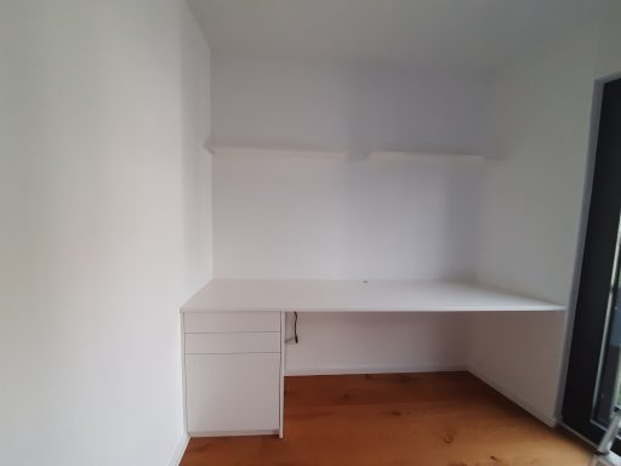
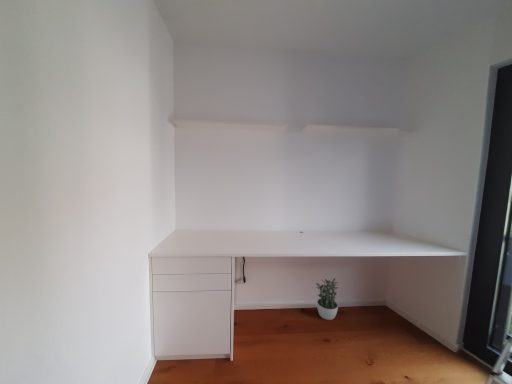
+ potted plant (326, 296)
